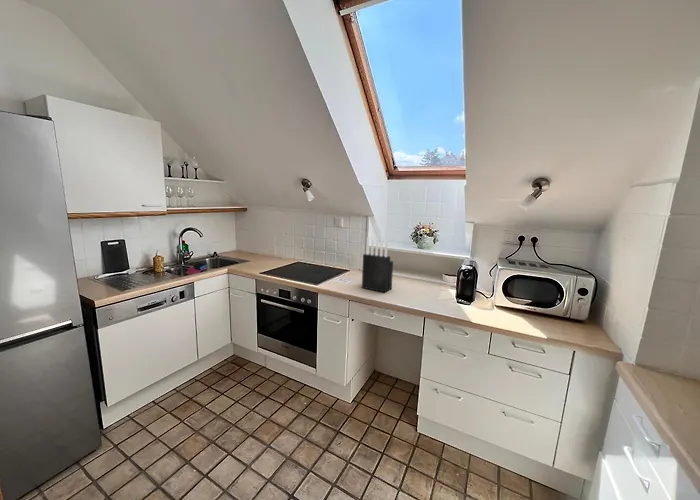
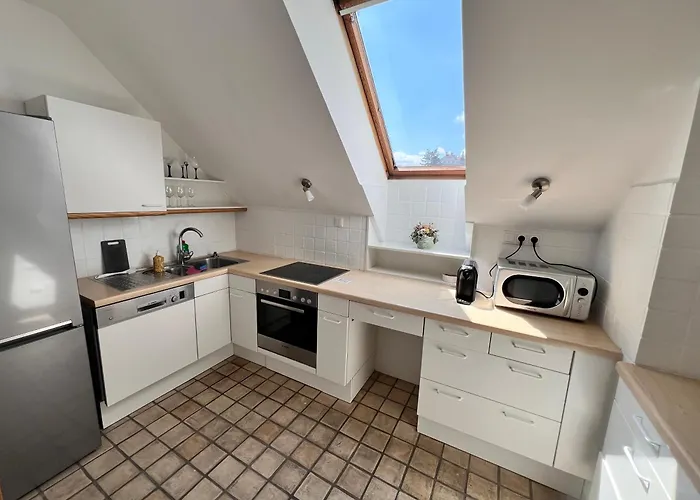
- knife block (378, 263)
